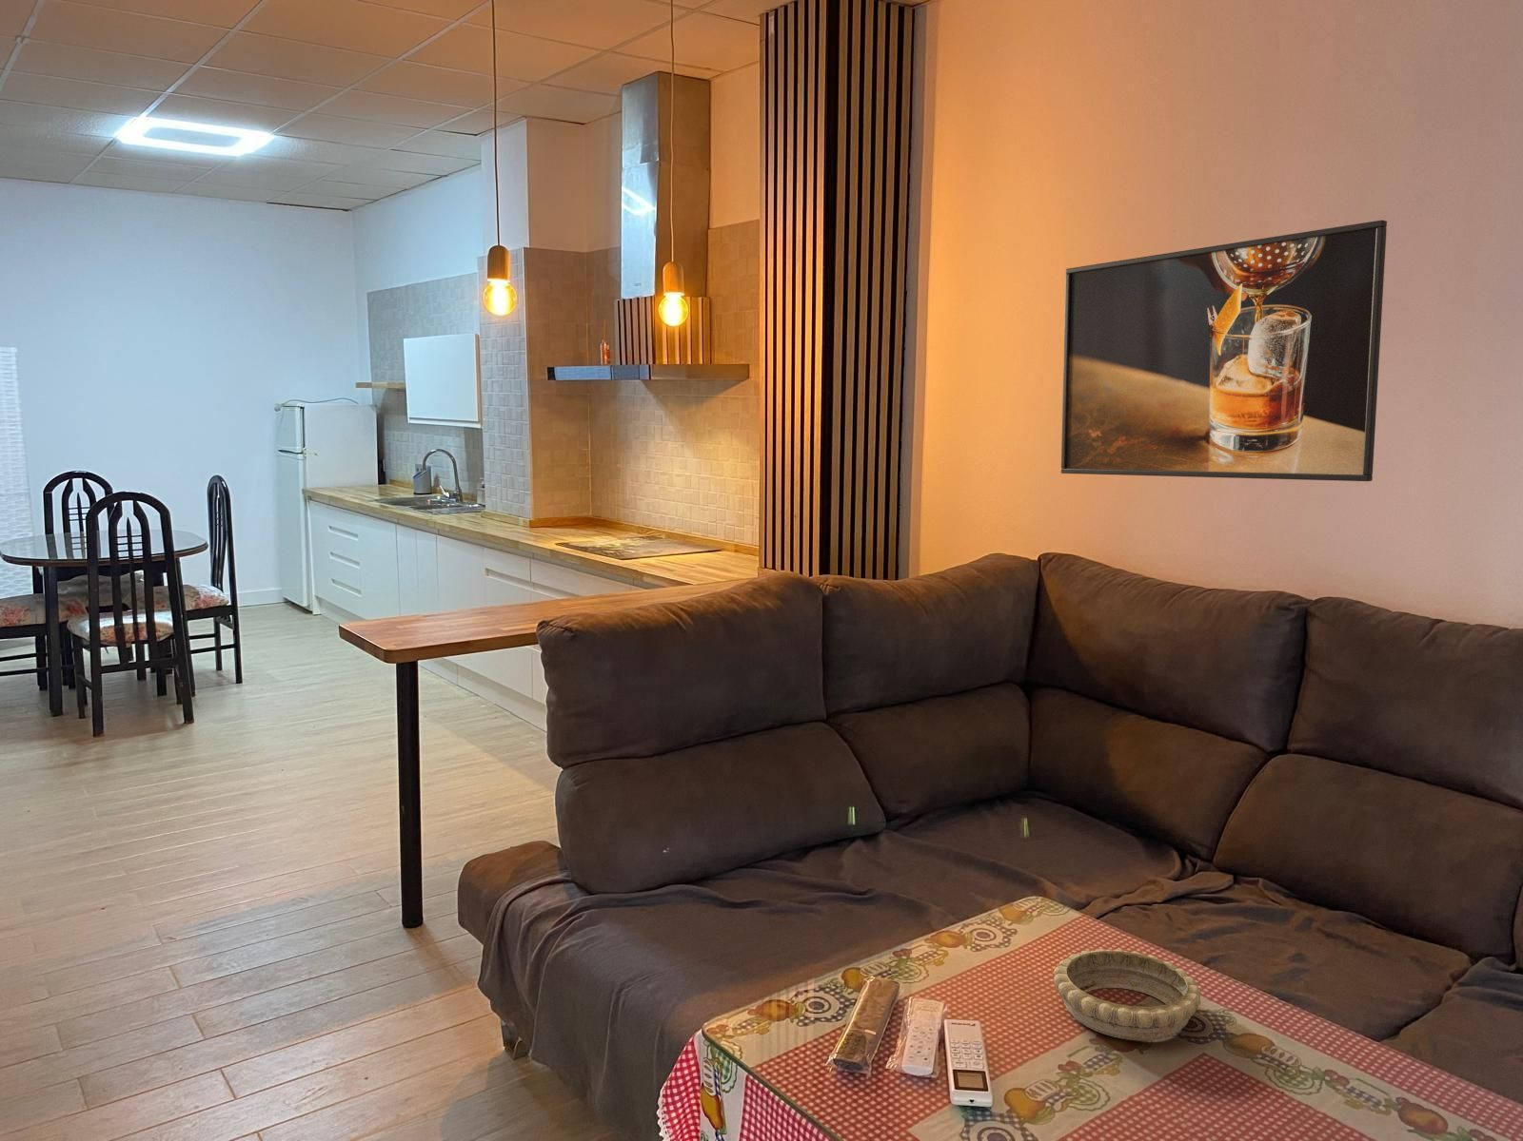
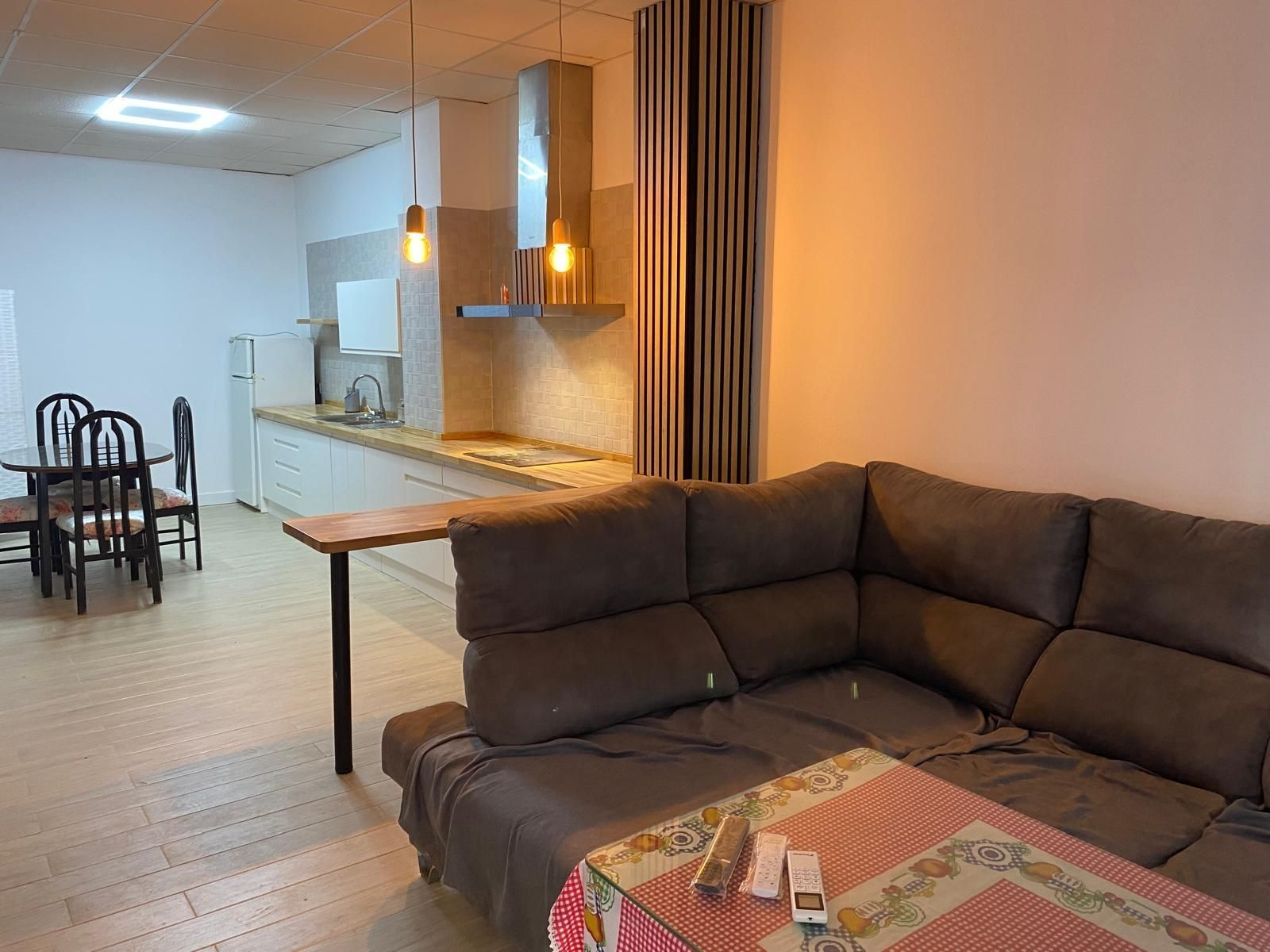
- decorative bowl (1126, 988)
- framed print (1203, 363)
